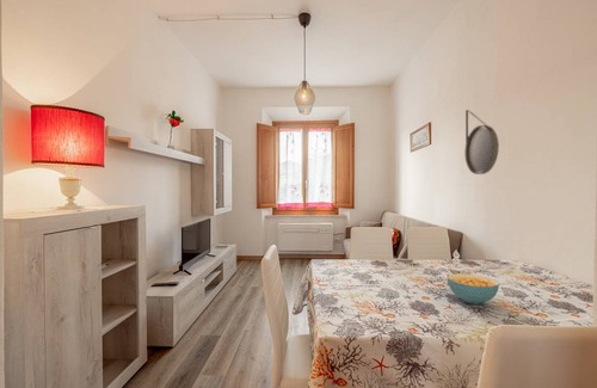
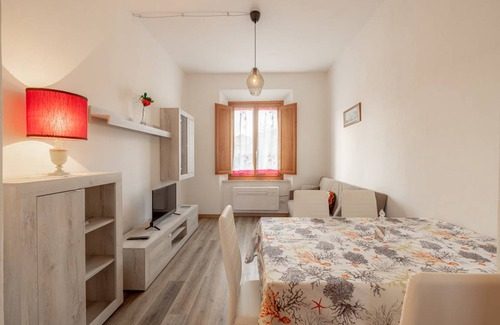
- cereal bowl (472, 290)
- home mirror (480, 138)
